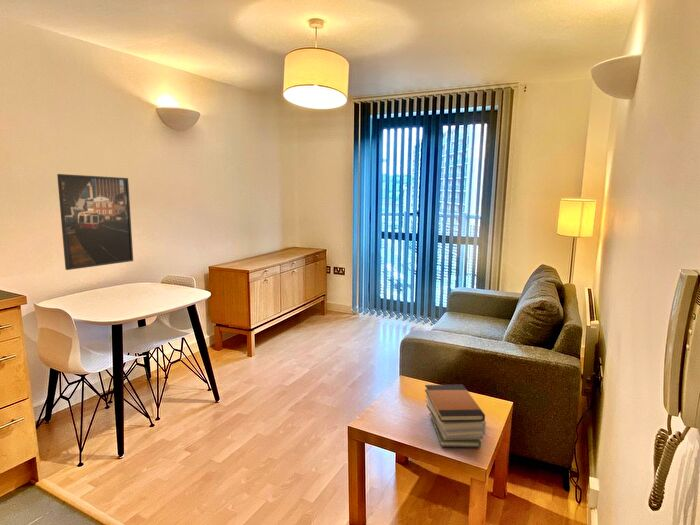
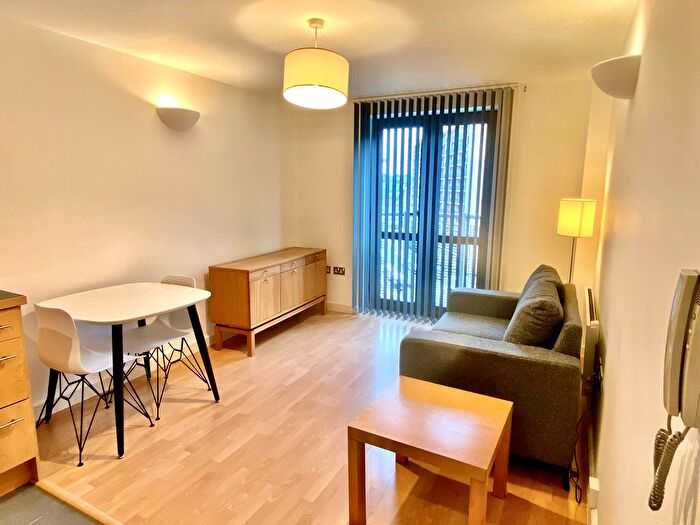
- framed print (98, 221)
- book stack (453, 414)
